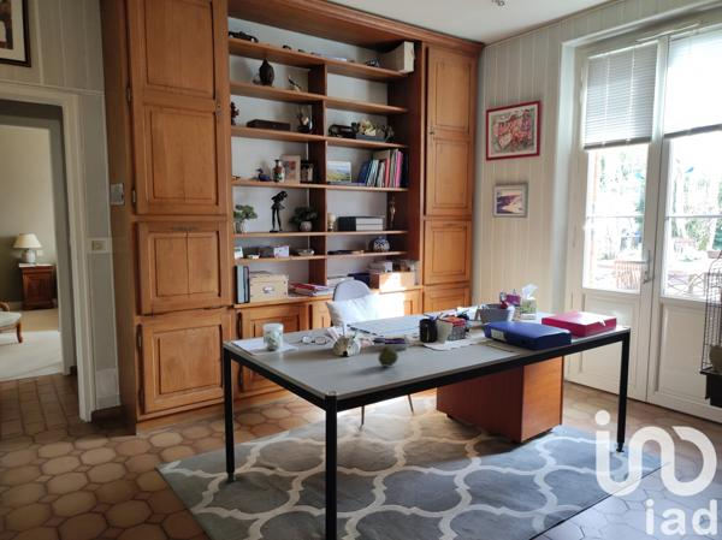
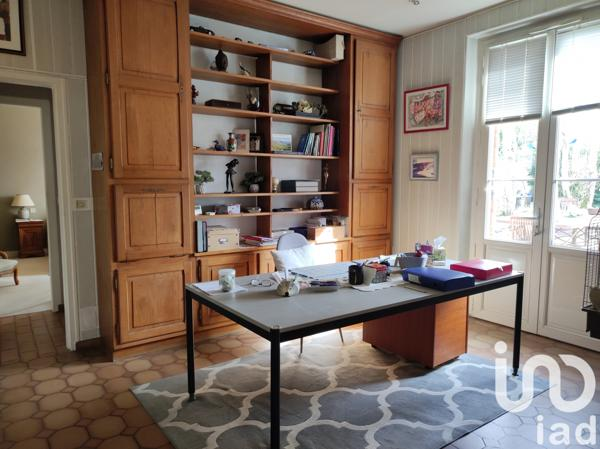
- fruit (387, 356)
